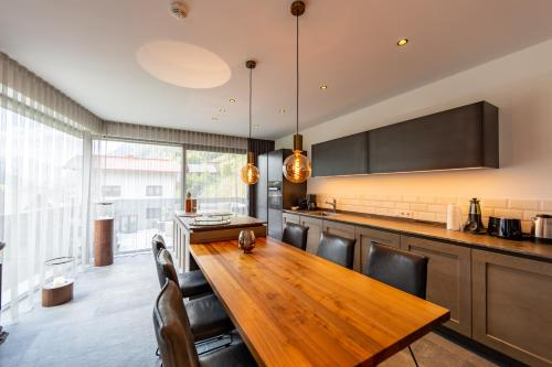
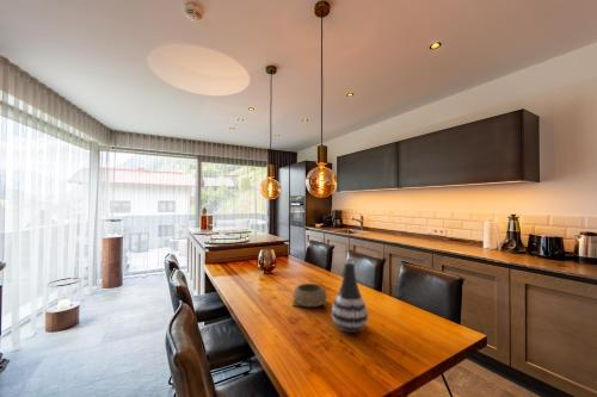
+ decorative bowl (308, 294)
+ vase (349, 294)
